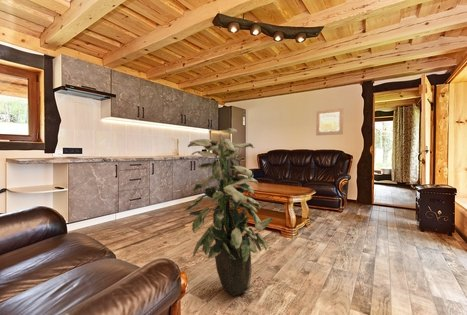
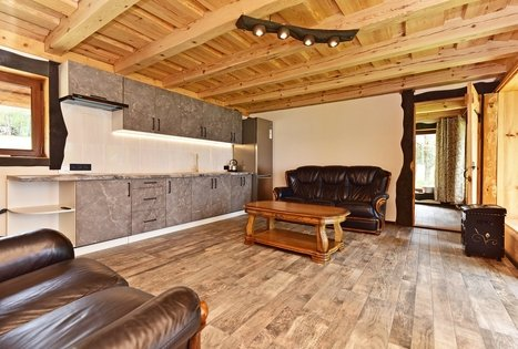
- indoor plant (226, 209)
- wall art (329, 122)
